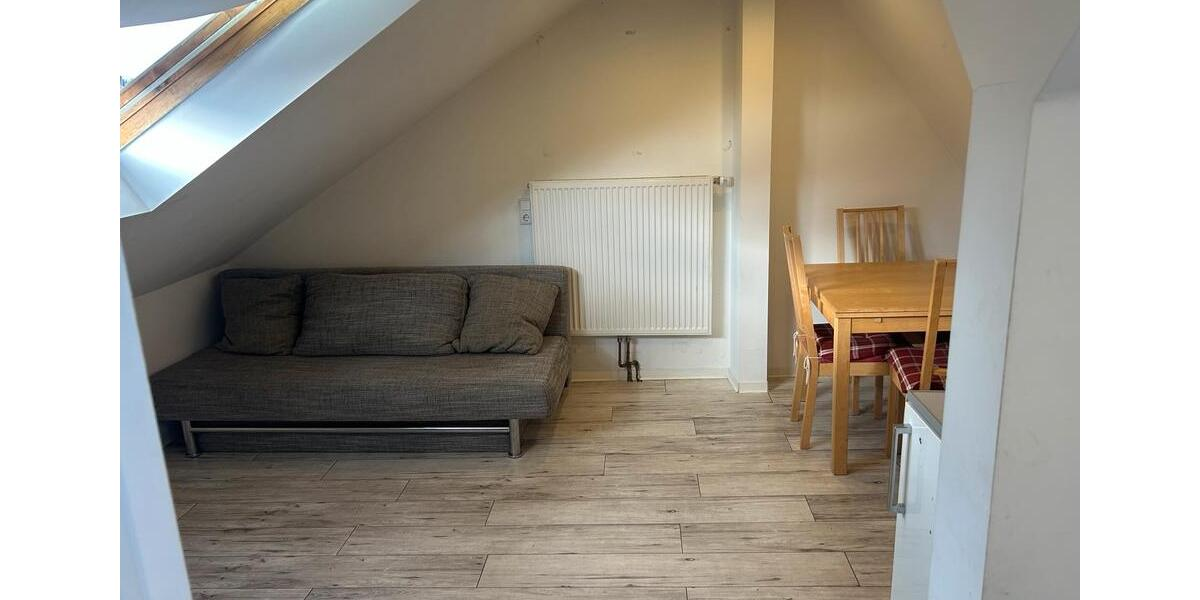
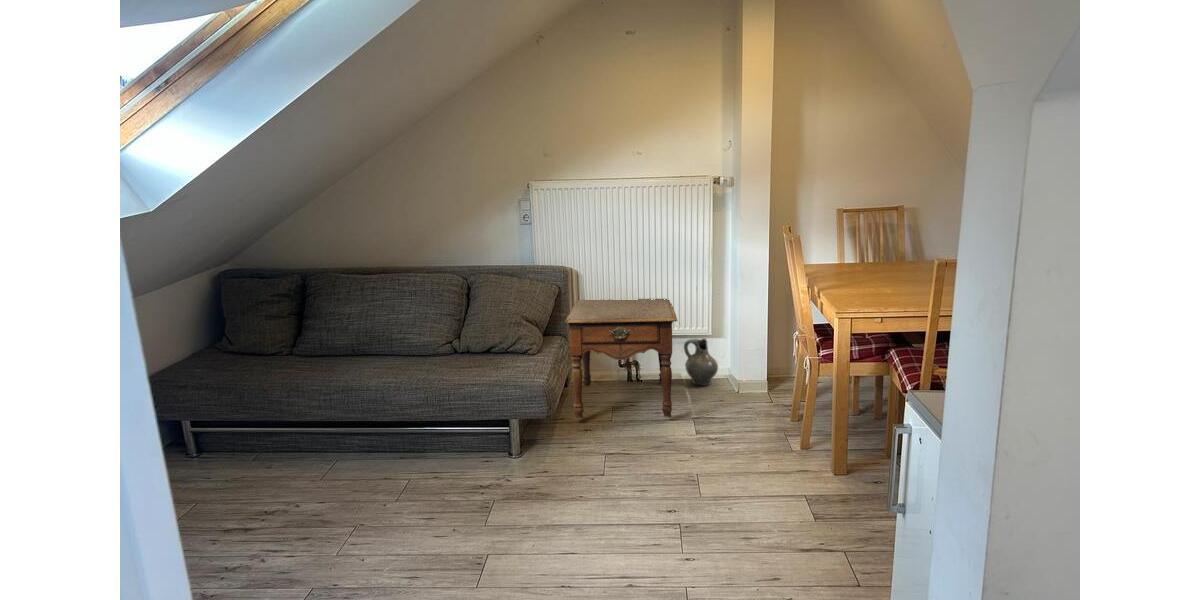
+ side table (622, 354)
+ ceramic jug (700, 361)
